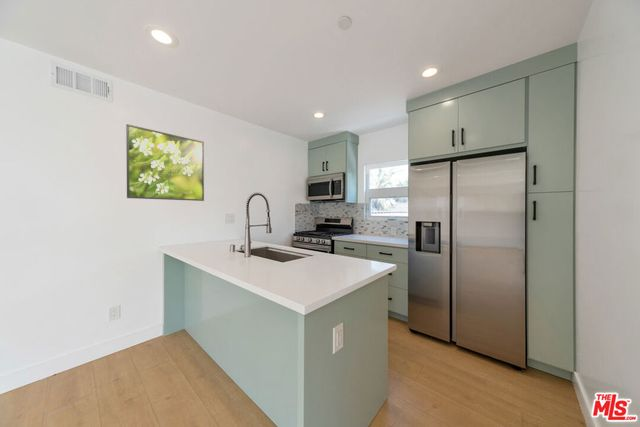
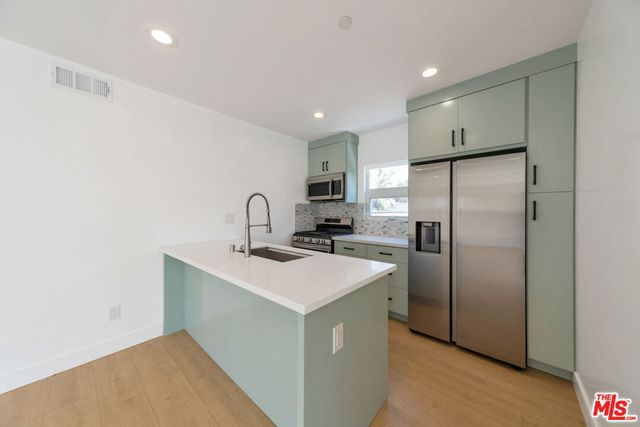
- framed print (169, 166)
